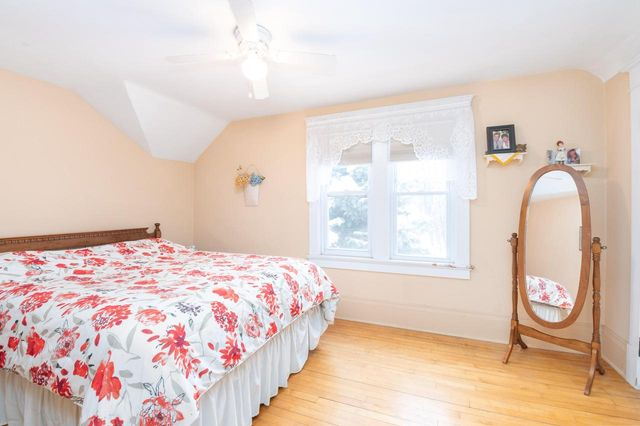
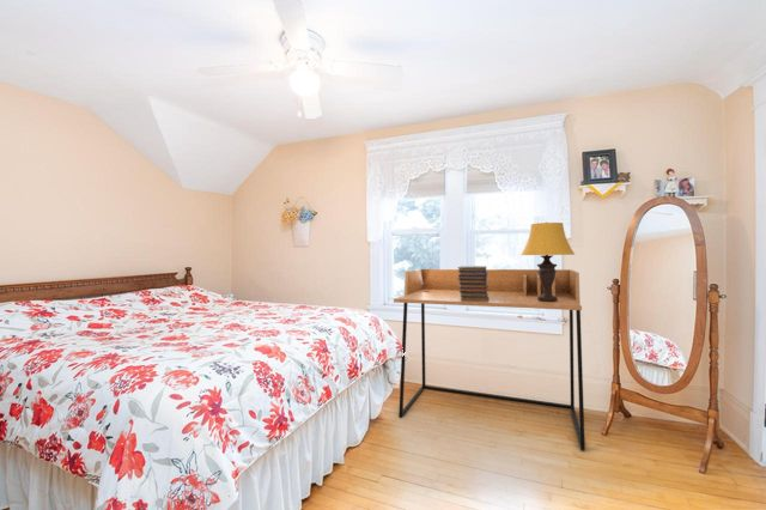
+ desk (486, 305)
+ table lamp (547, 261)
+ book stack (473, 281)
